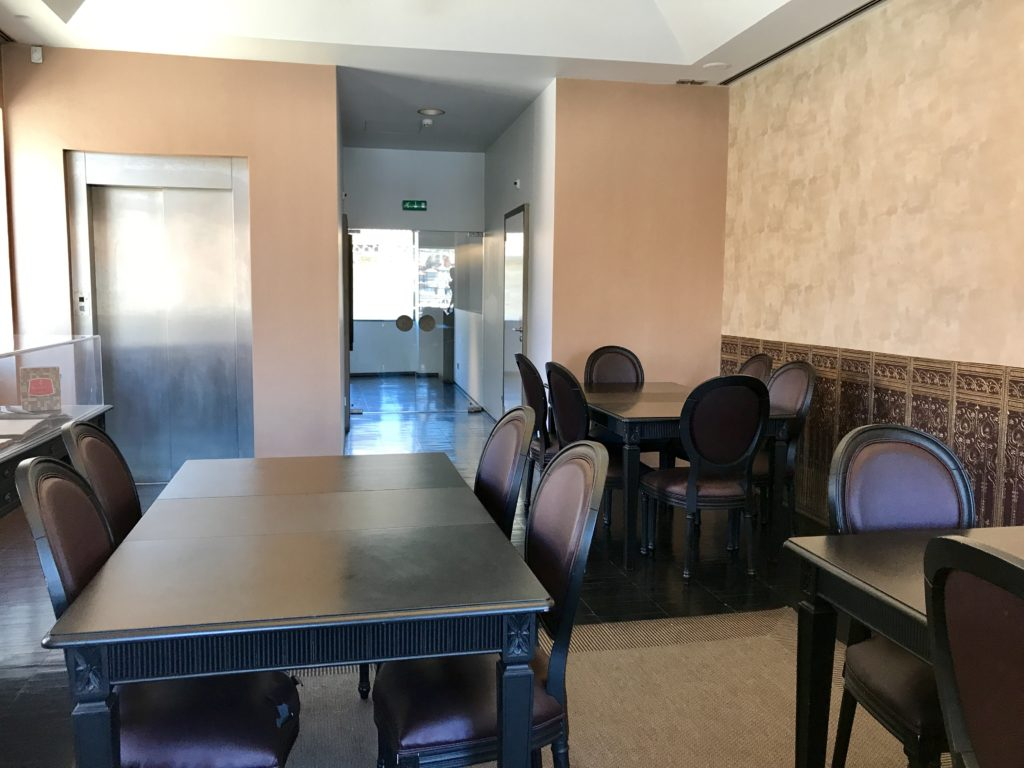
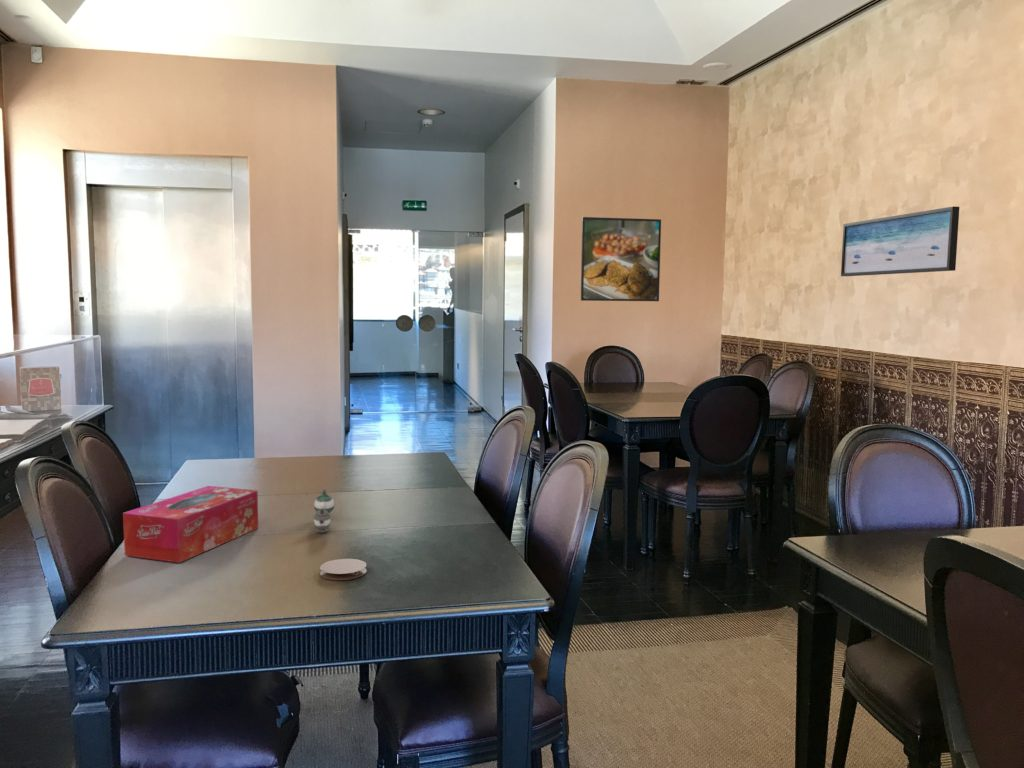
+ teapot (323, 509)
+ wall art (894, 245)
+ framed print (621, 259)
+ coaster (343, 569)
+ tissue box (194, 521)
